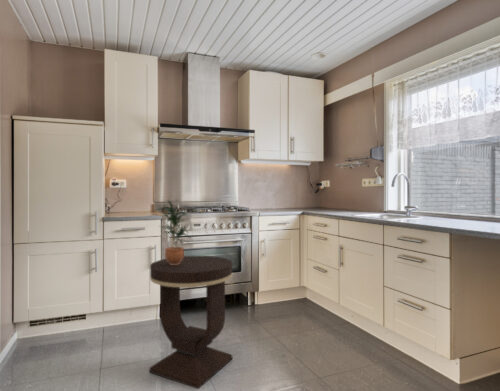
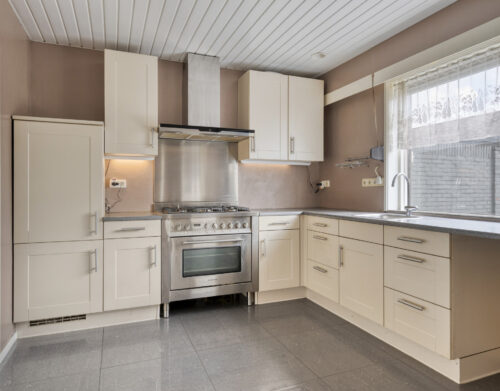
- potted plant (174, 231)
- side table (182, 319)
